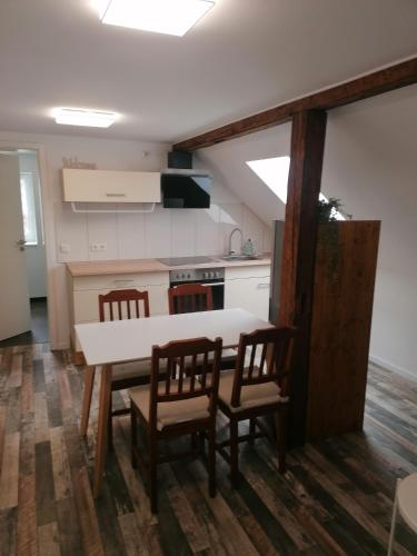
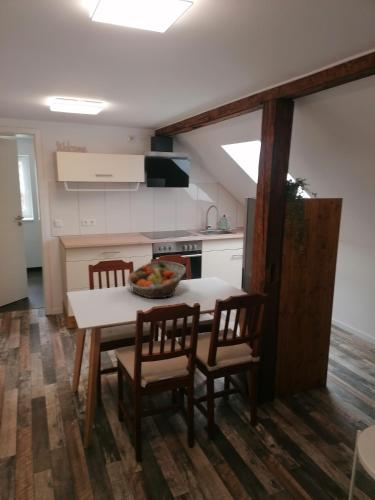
+ fruit basket (156, 278)
